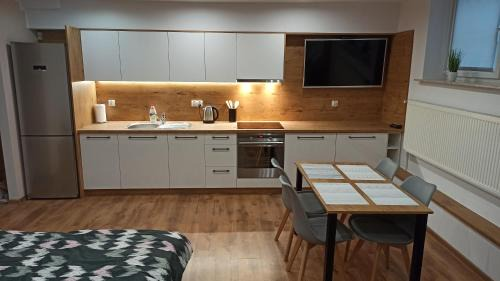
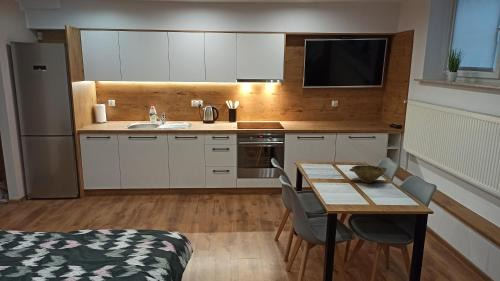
+ bowl (368, 174)
